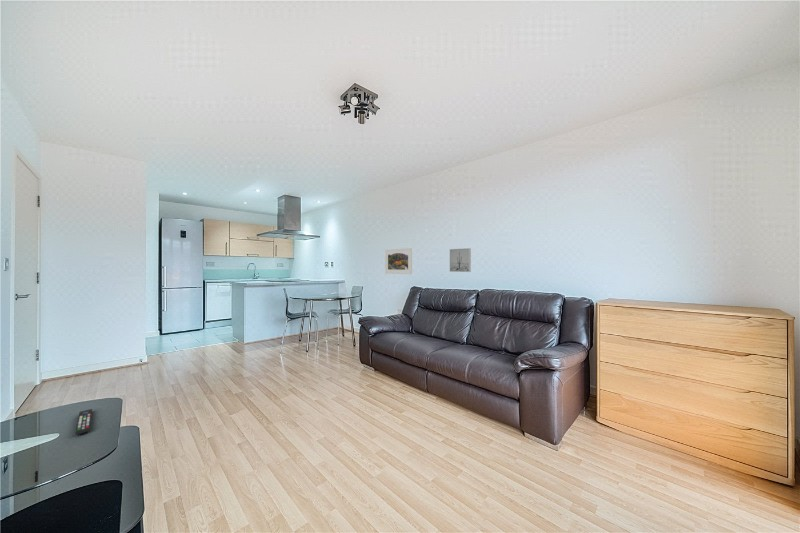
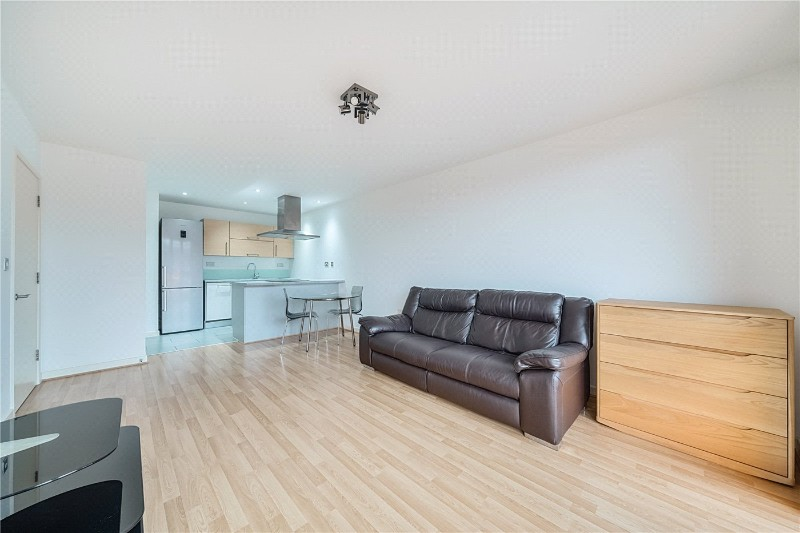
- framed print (397, 261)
- remote control (84, 420)
- wall art (459, 260)
